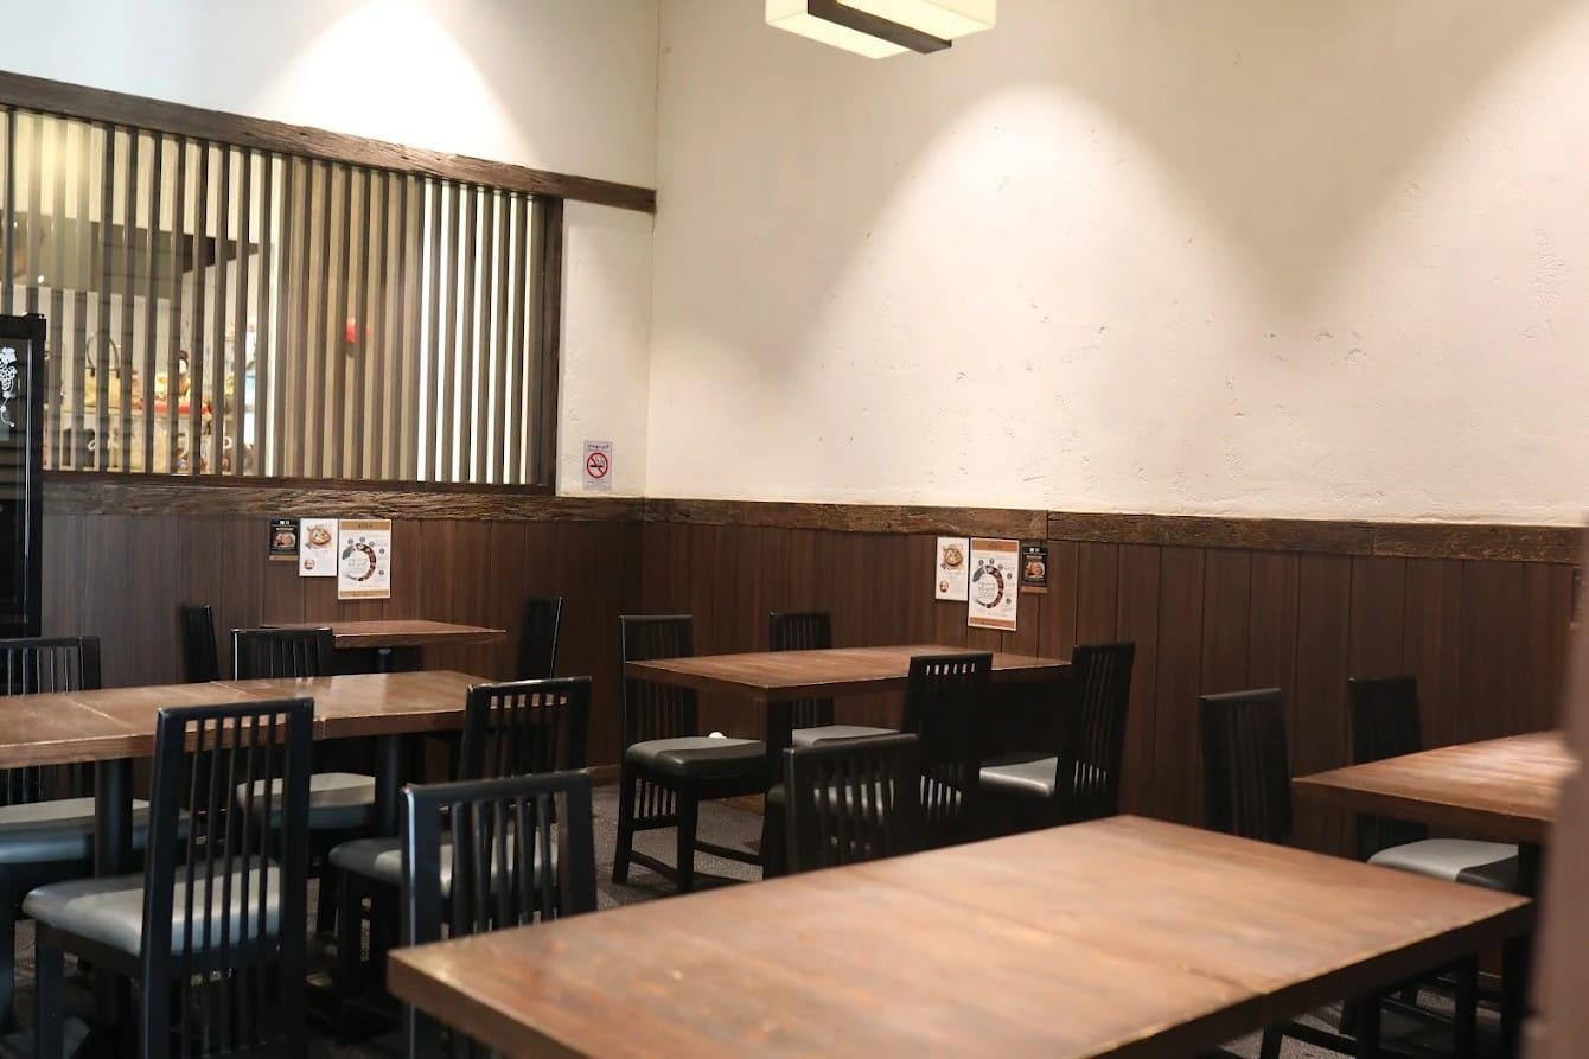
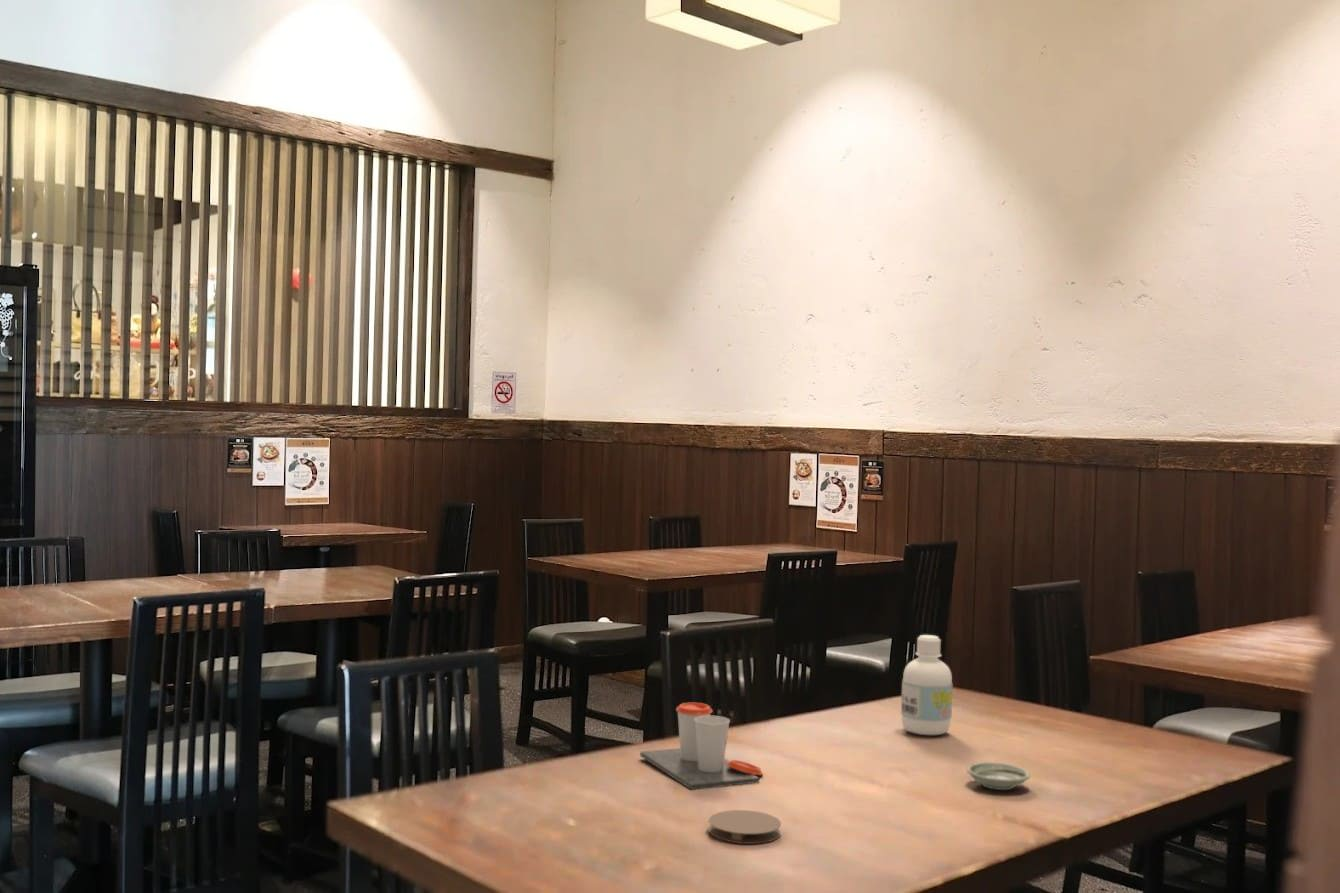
+ cup (706, 739)
+ bottle (927, 684)
+ coaster (744, 826)
+ saucer (997, 777)
